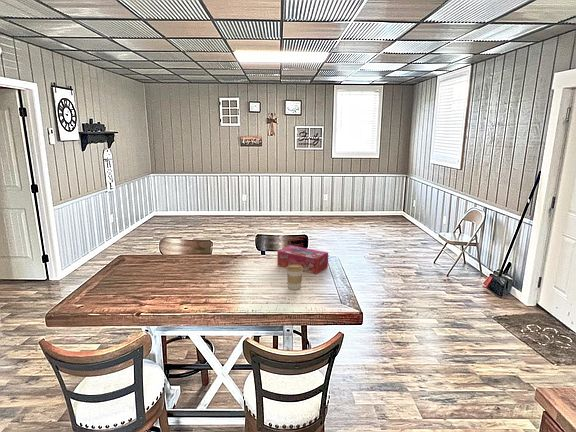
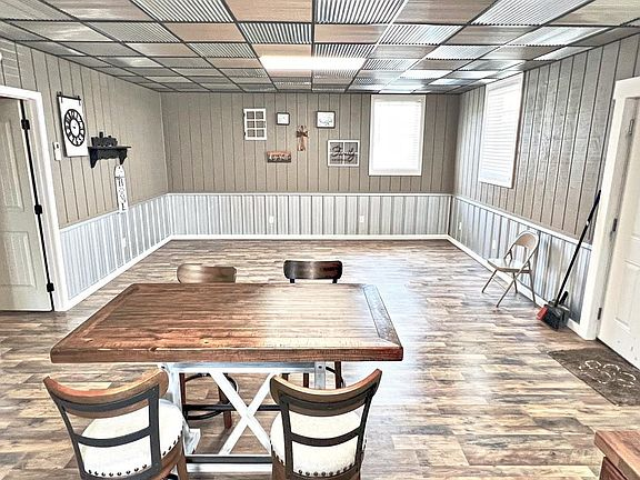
- coffee cup (294, 276)
- tissue box (302, 259)
